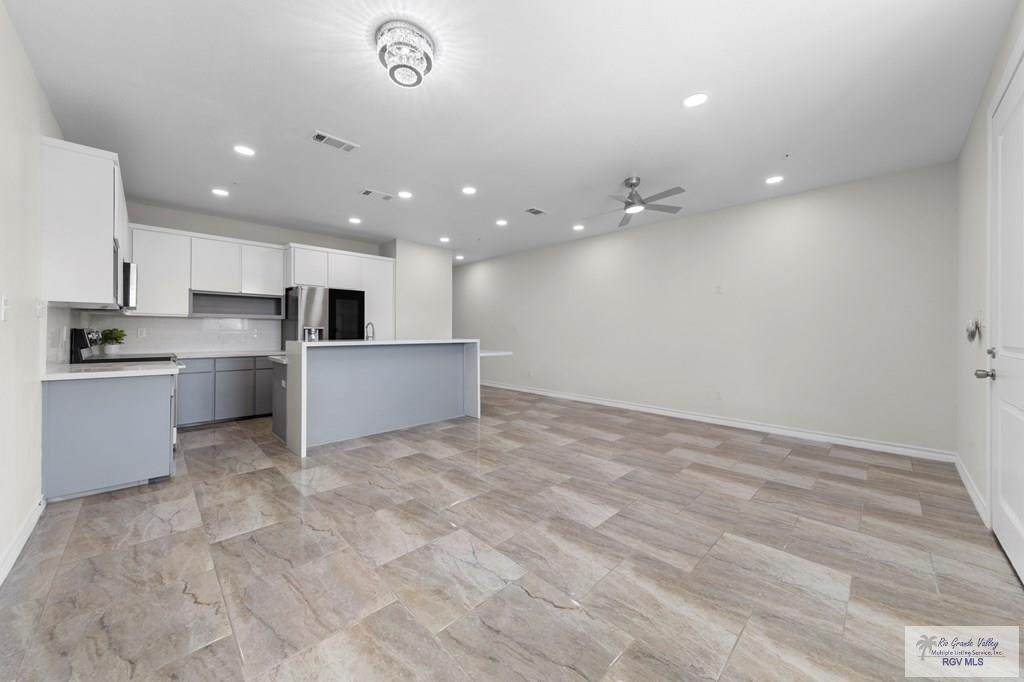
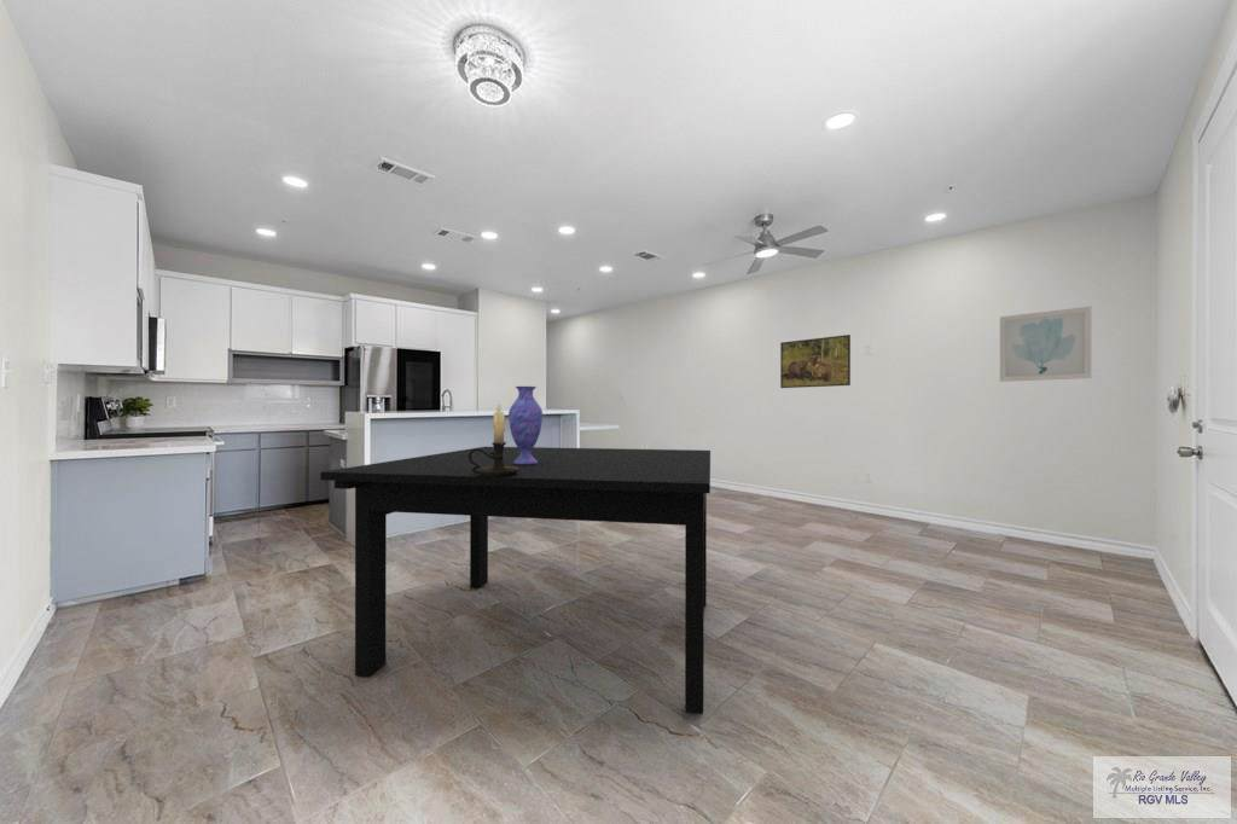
+ dining table (558, 518)
+ vase (525, 424)
+ wall art (1043, 346)
+ candle holder (494, 436)
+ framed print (813, 362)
